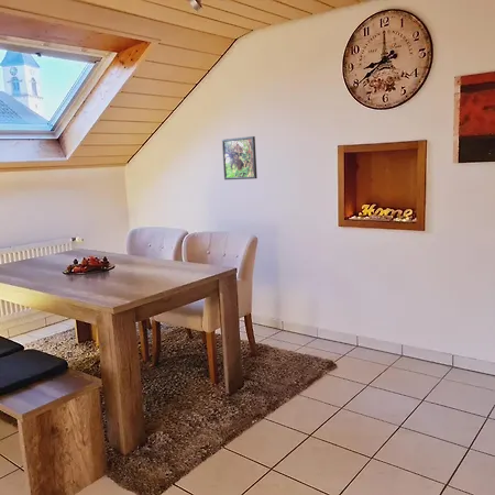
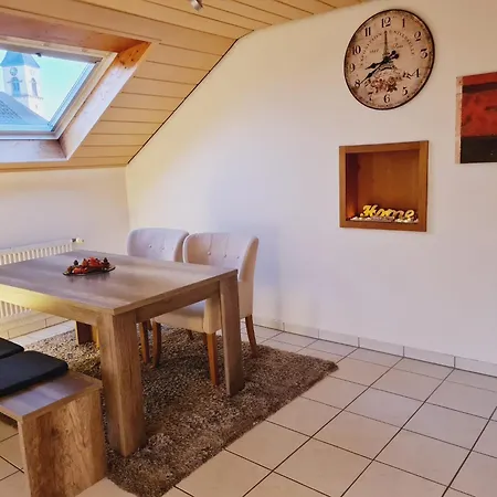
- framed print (239, 158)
